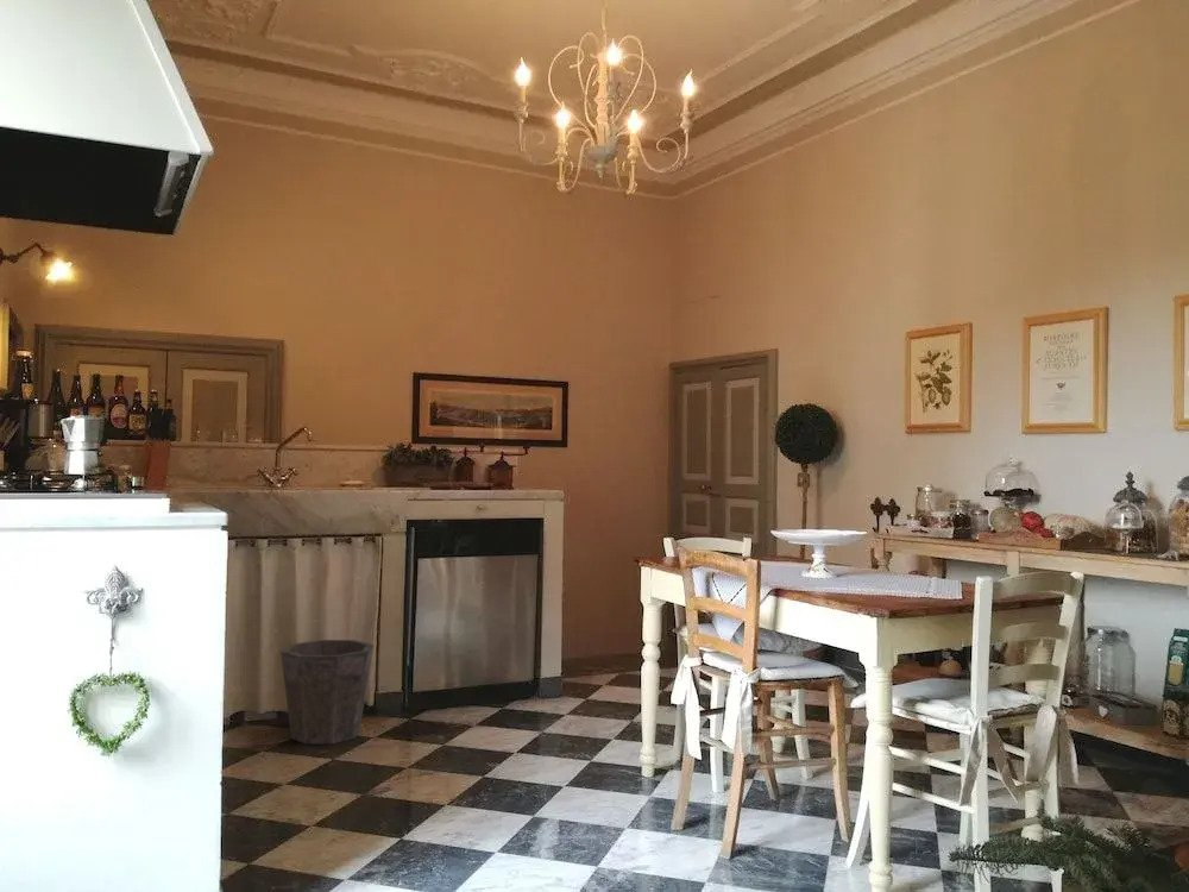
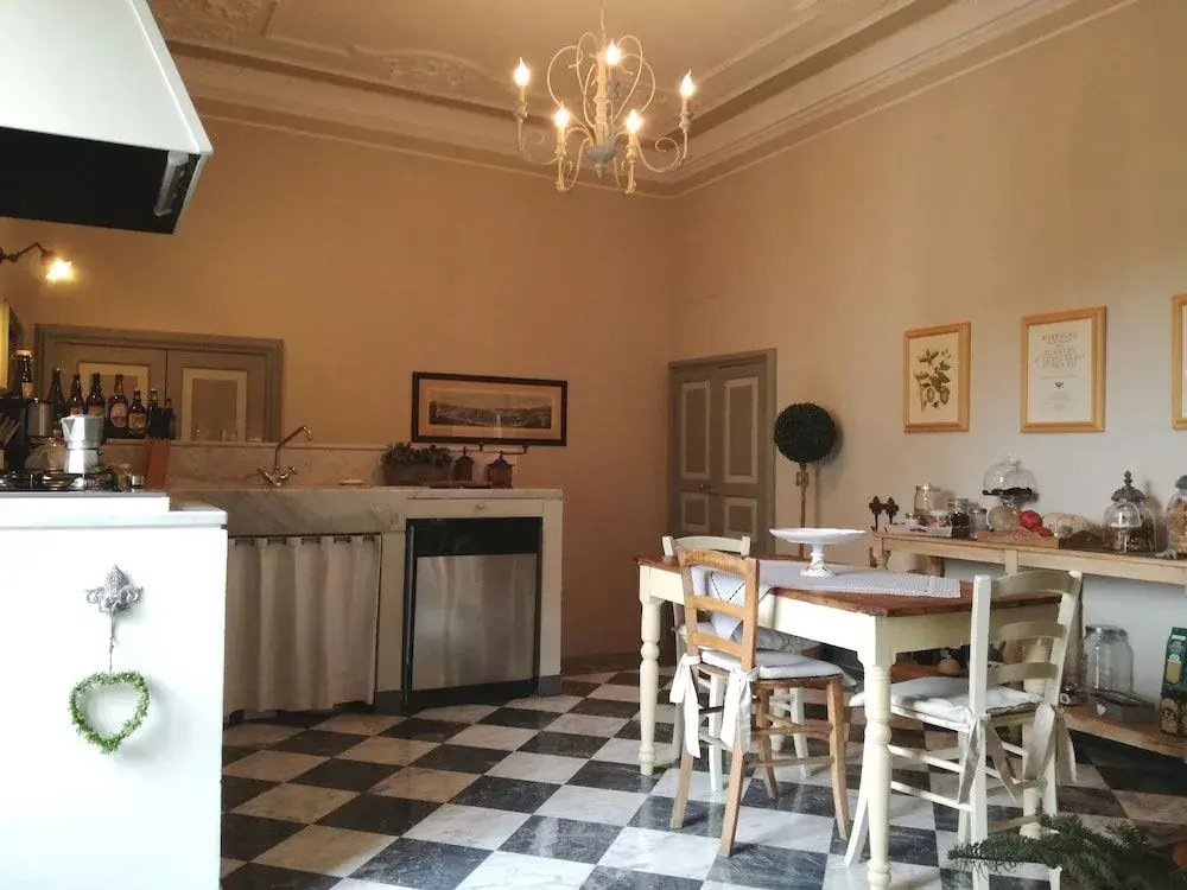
- waste bin (327, 691)
